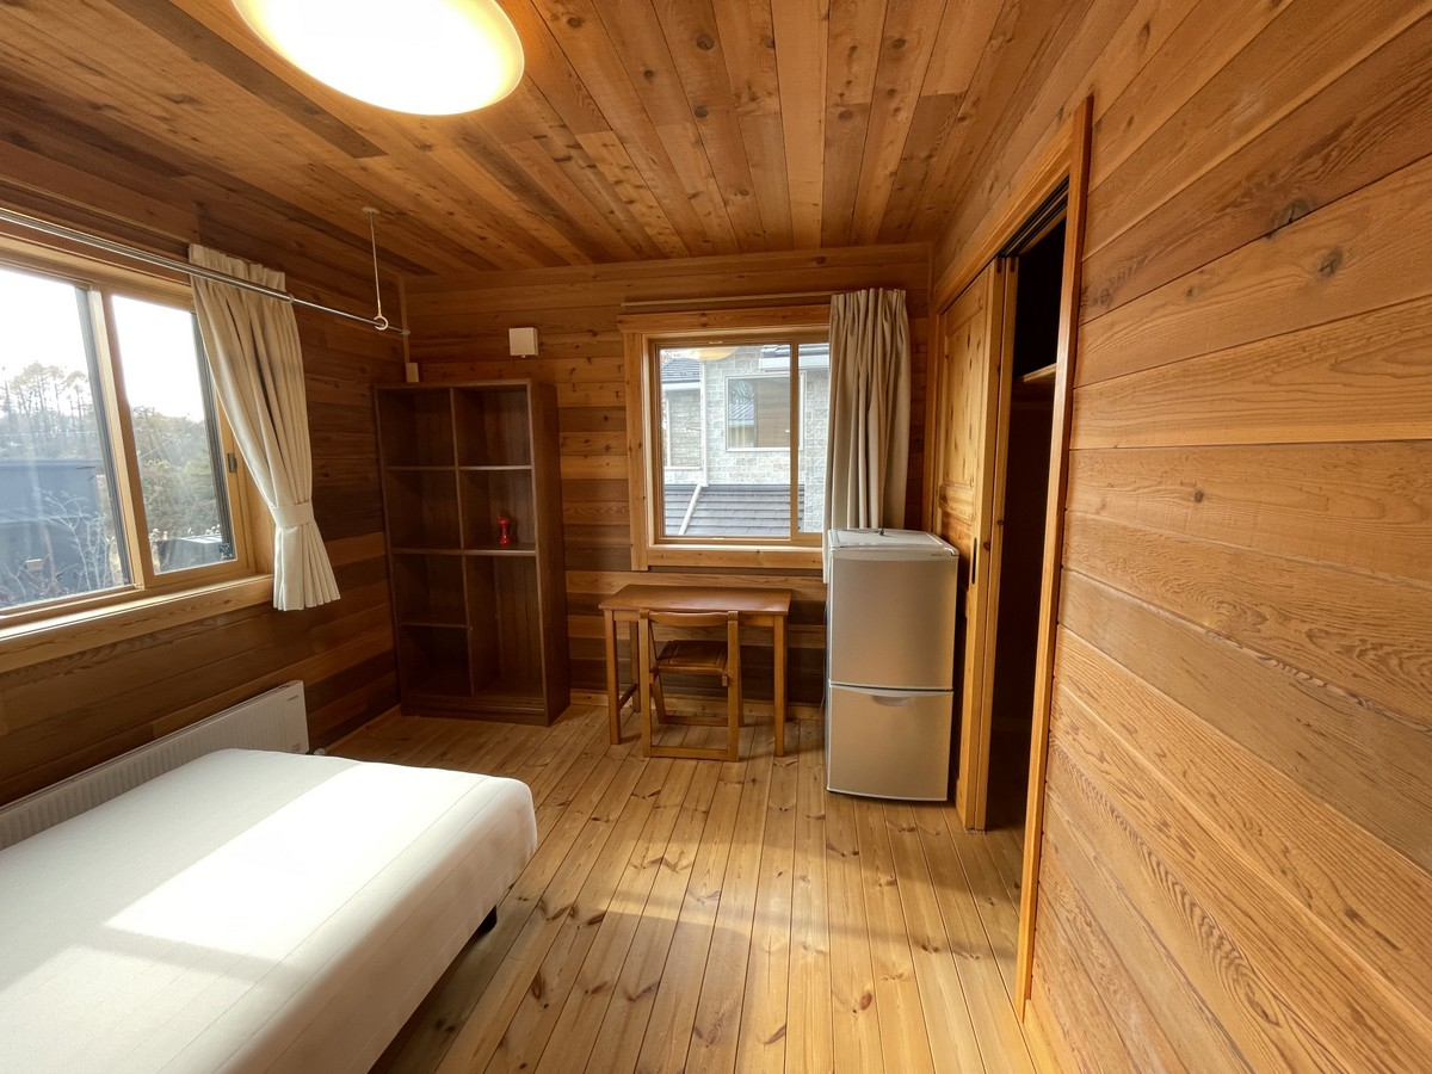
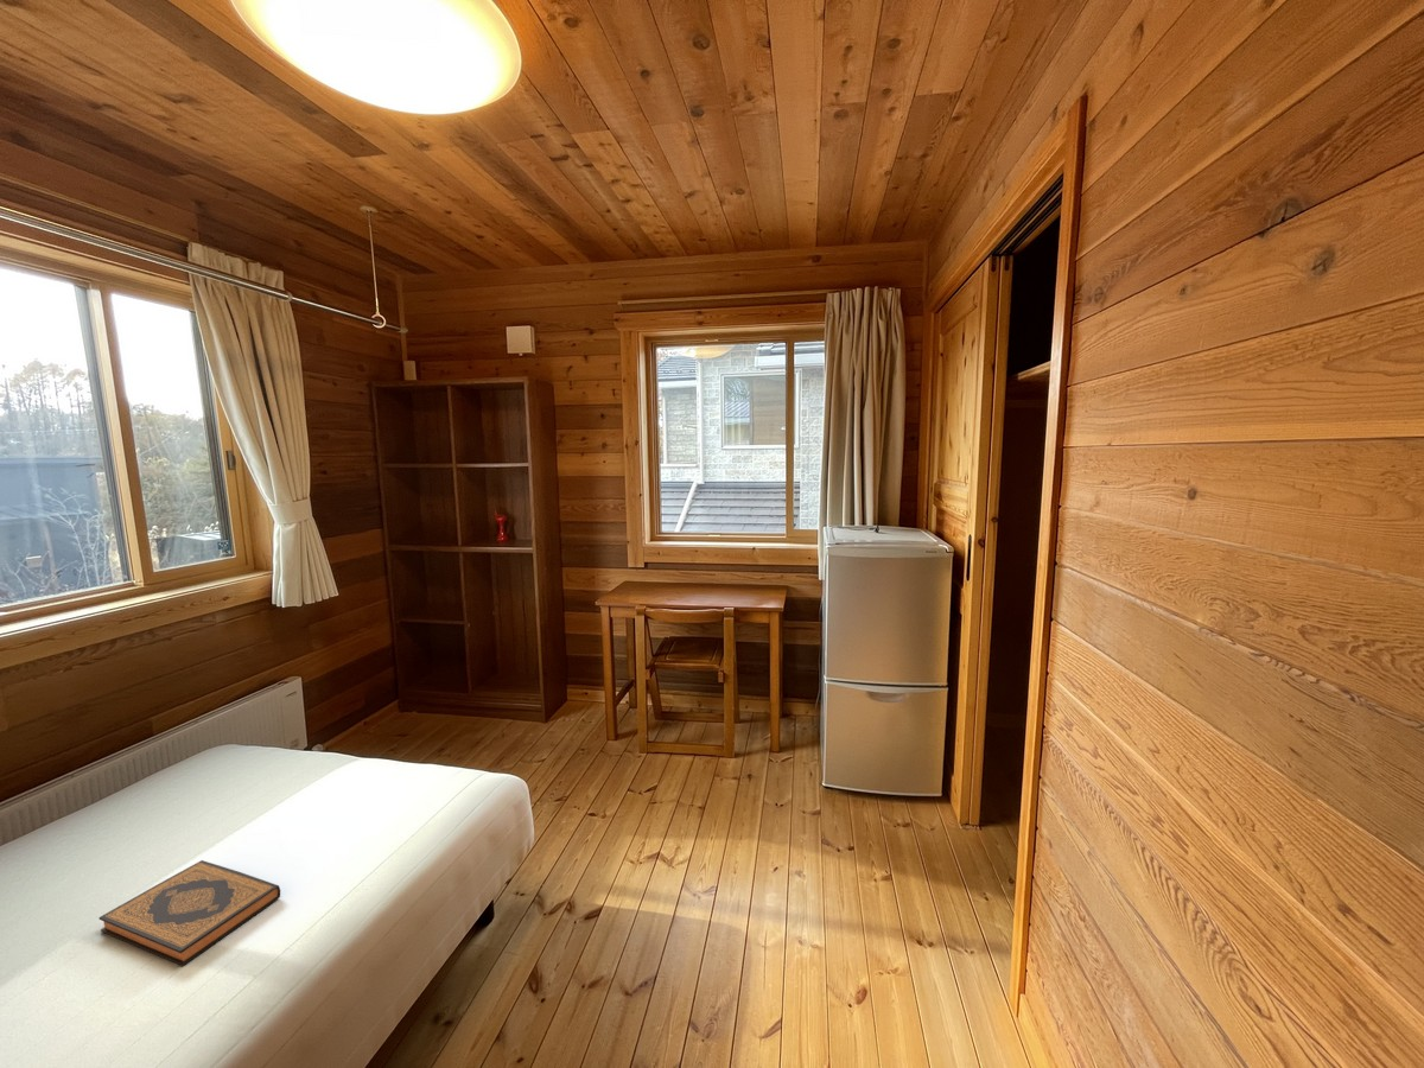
+ hardback book (193, 907)
